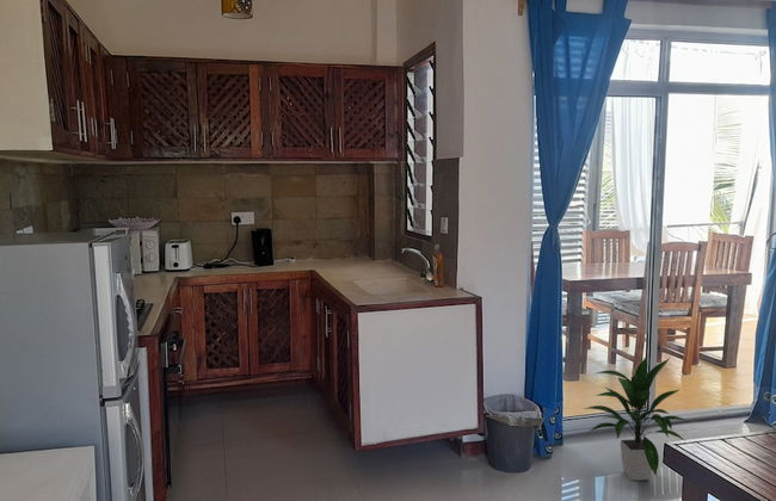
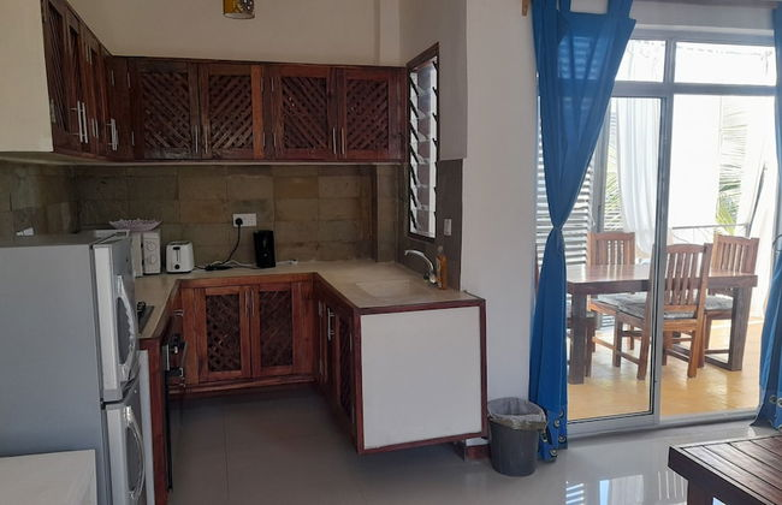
- indoor plant (638, 418)
